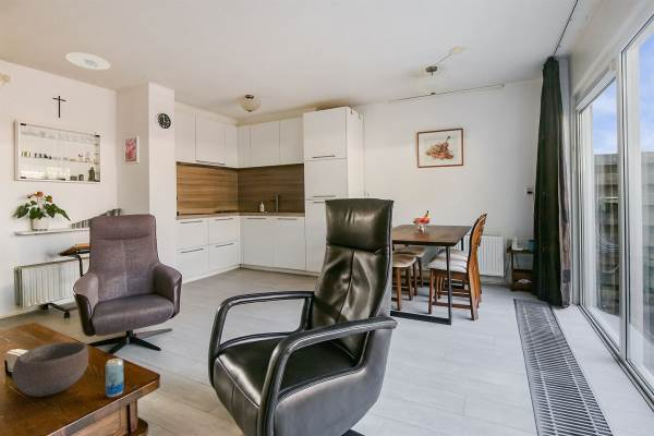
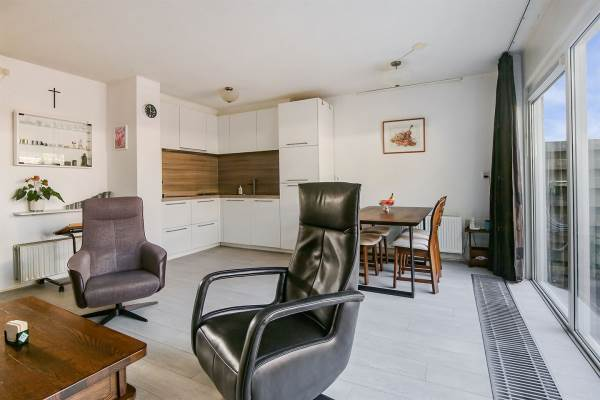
- recessed light (88, 59)
- beverage can (114, 377)
- bowl (52, 371)
